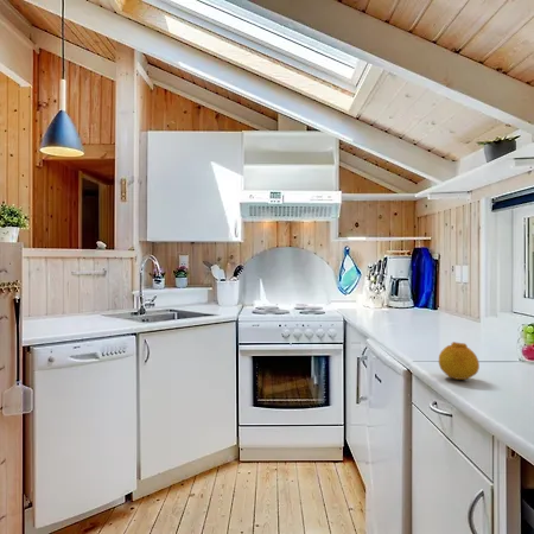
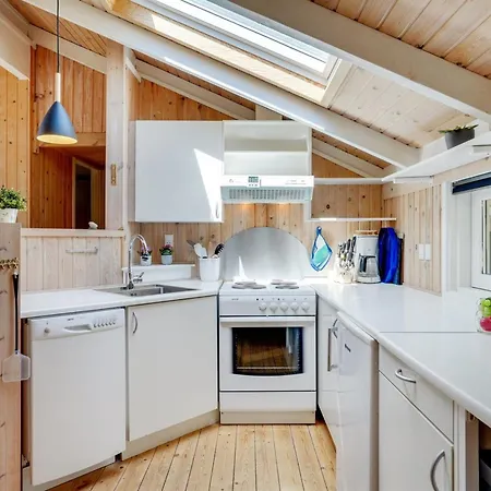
- fruit (458, 360)
